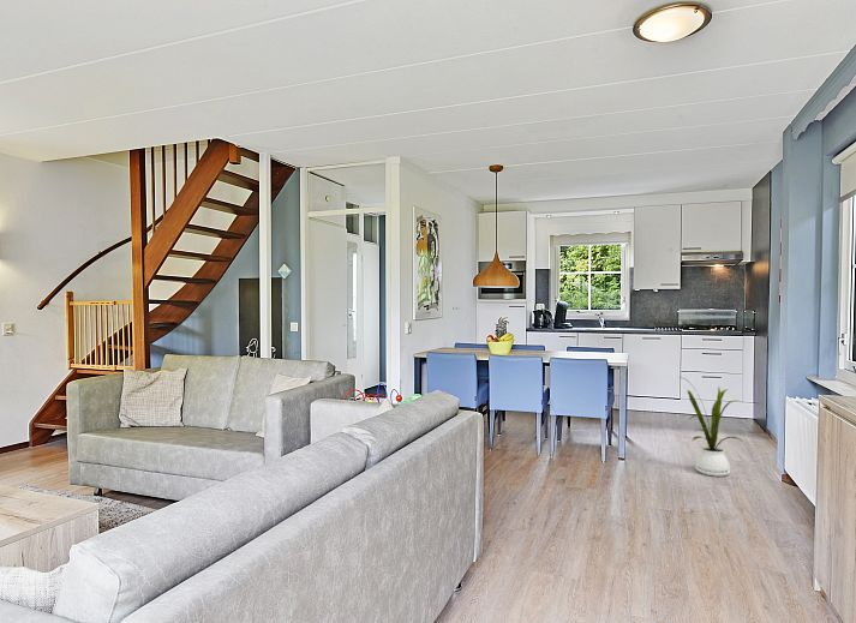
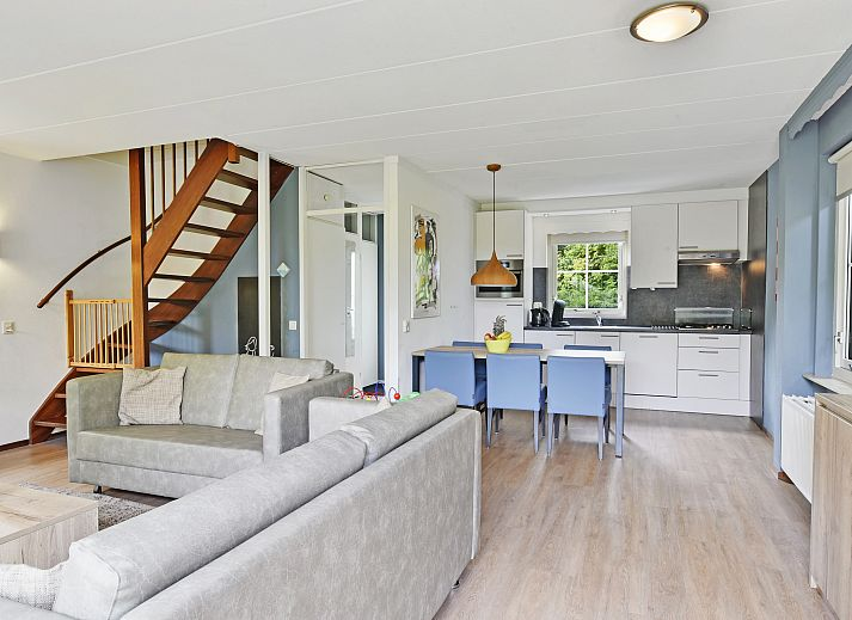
- house plant (708, 425)
